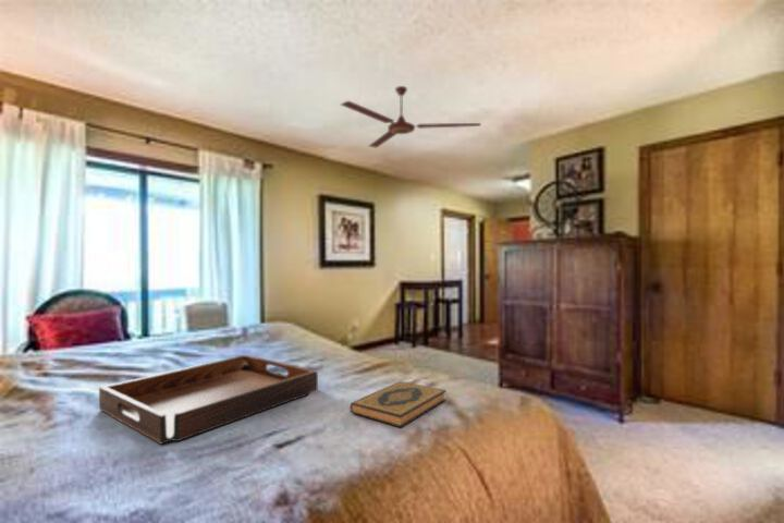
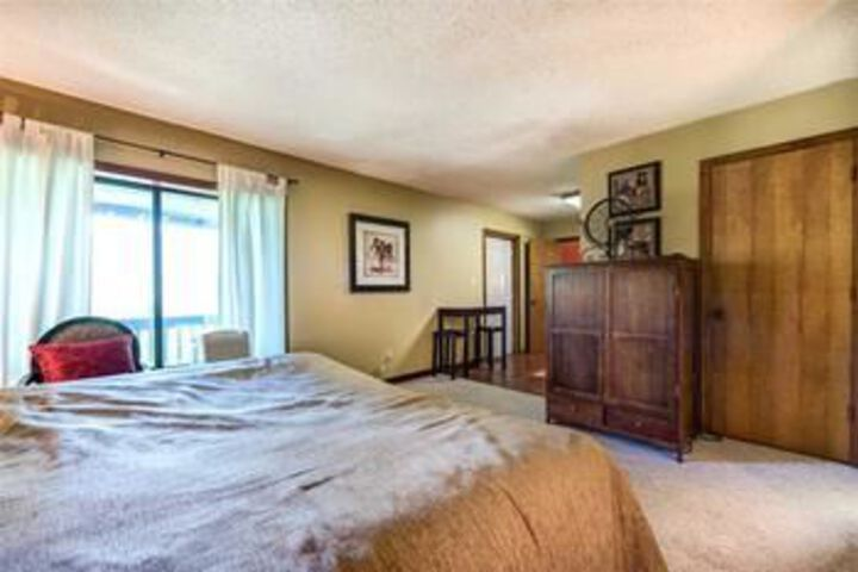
- ceiling fan (402, 111)
- hardback book (400, 401)
- serving tray (215, 388)
